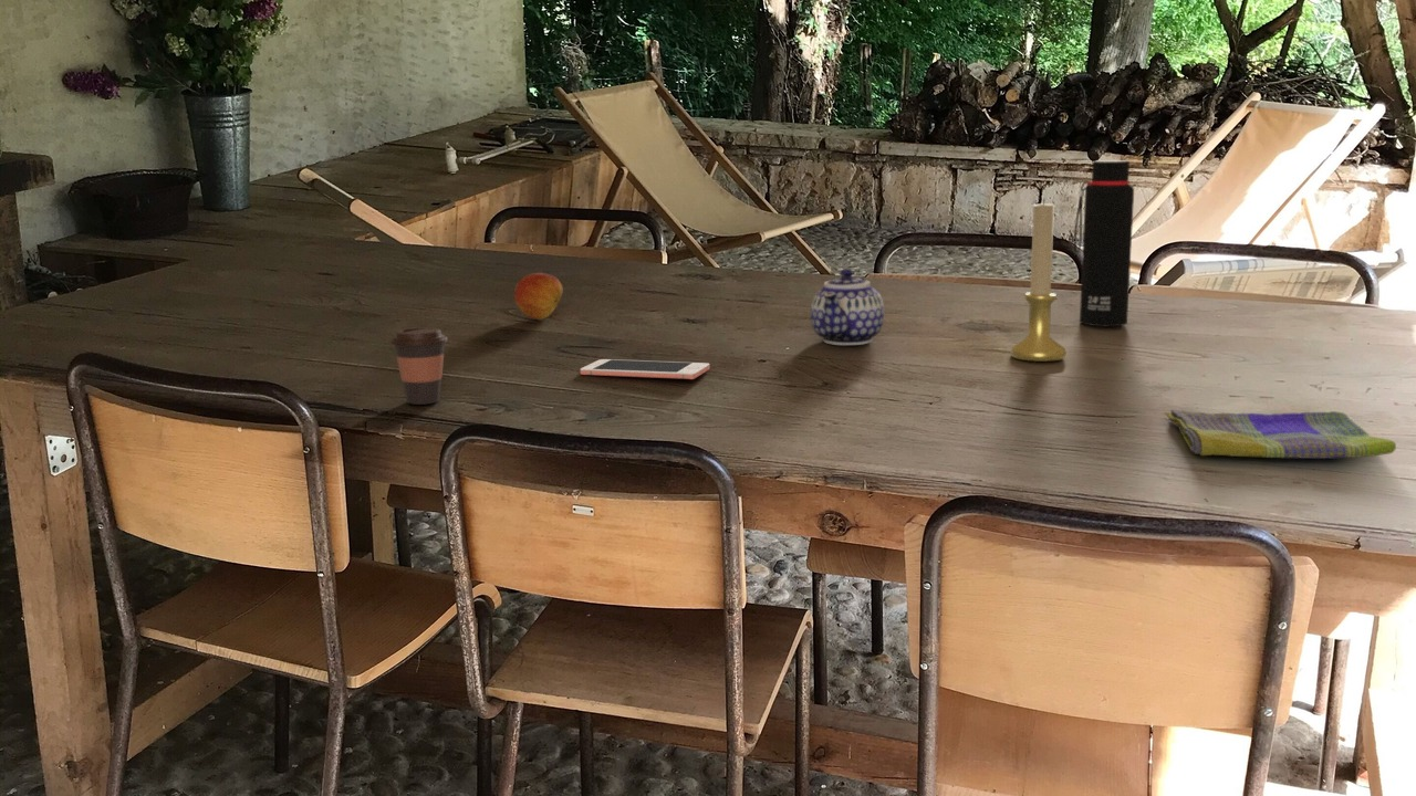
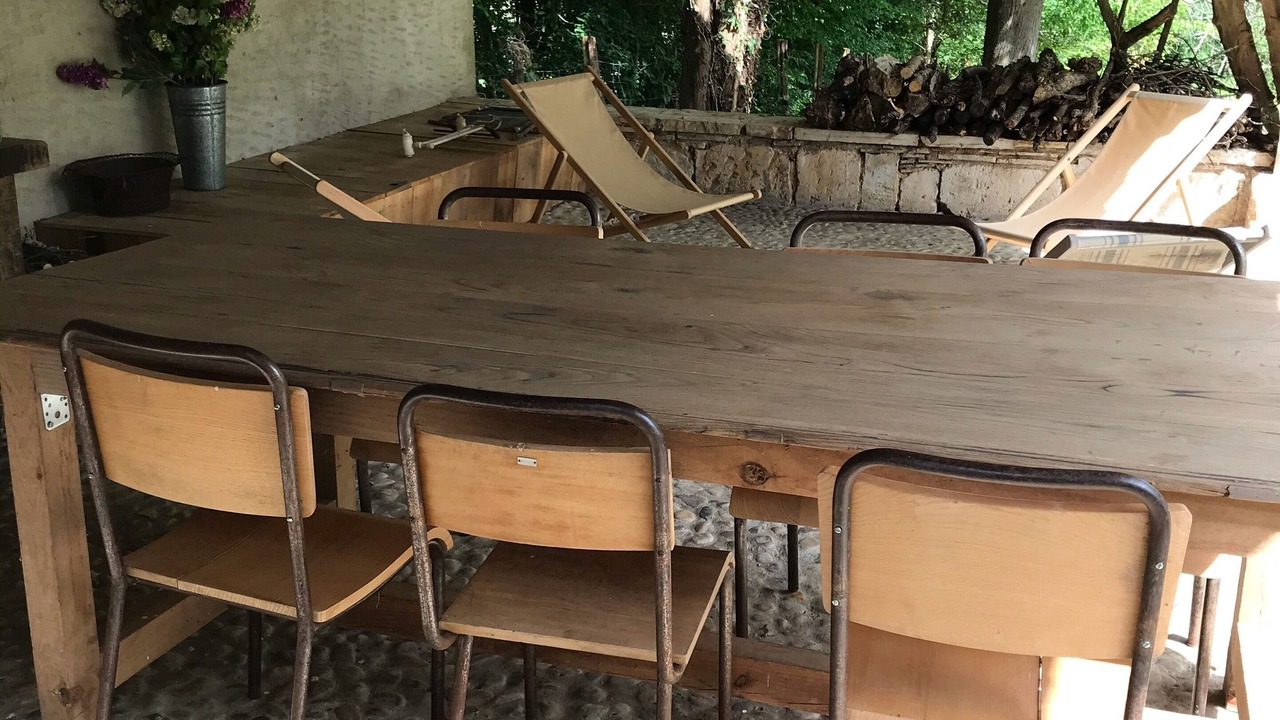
- teapot (846, 305)
- dish towel (1273, 432)
- candle holder (1041, 277)
- cell phone (645, 368)
- water bottle (1102, 242)
- coffee cup (420, 366)
- fruit (538, 295)
